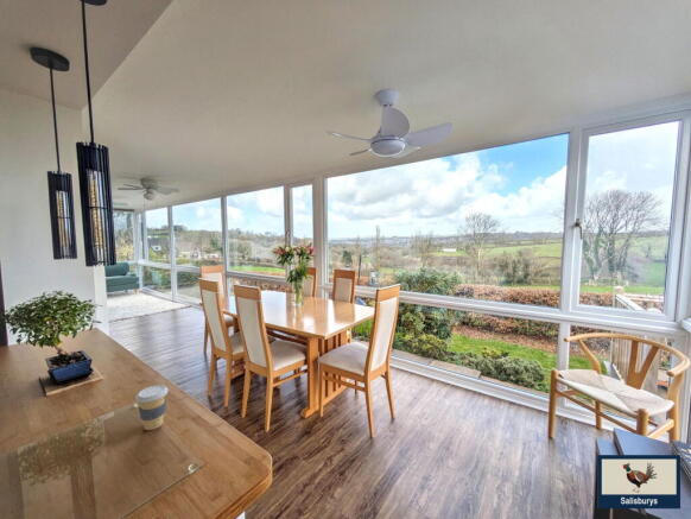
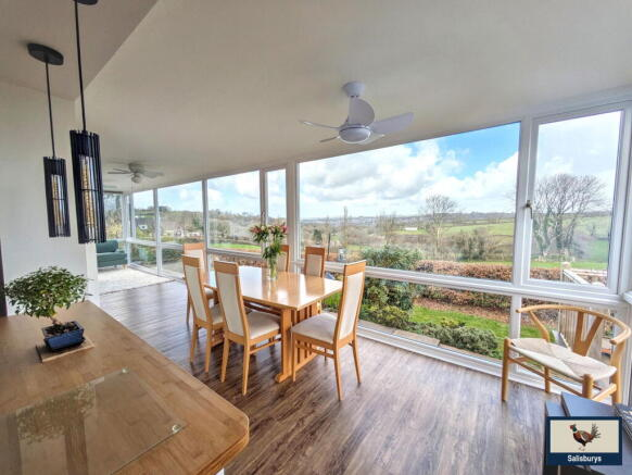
- coffee cup (152, 407)
